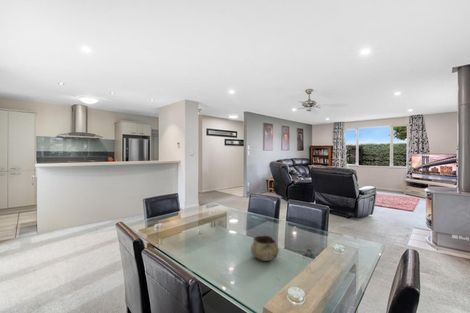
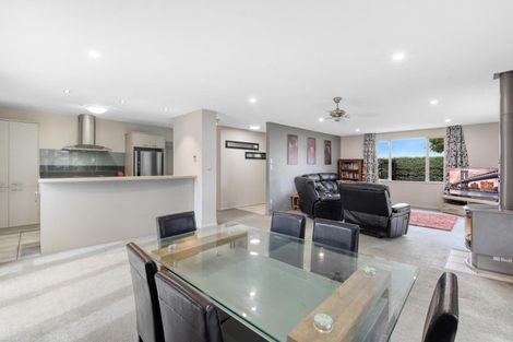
- decorative bowl (264, 248)
